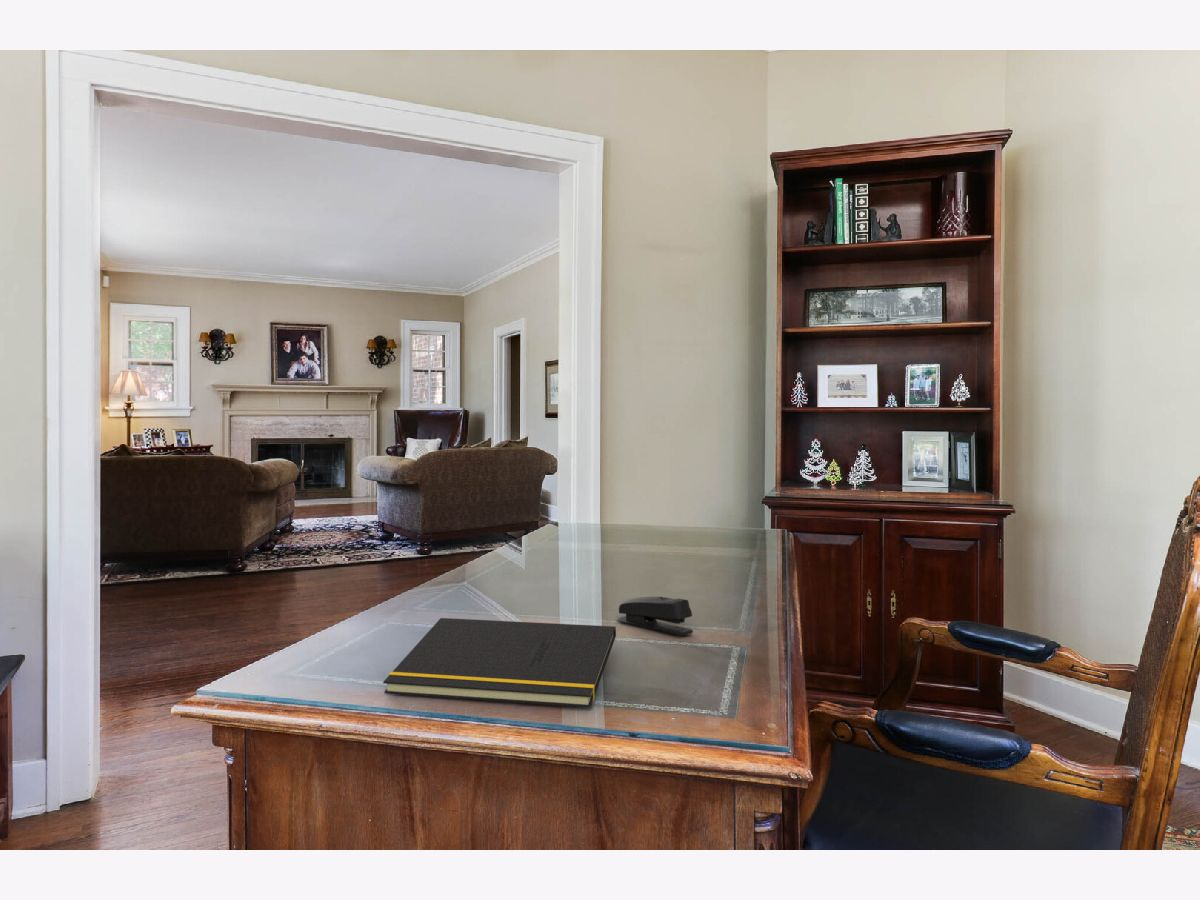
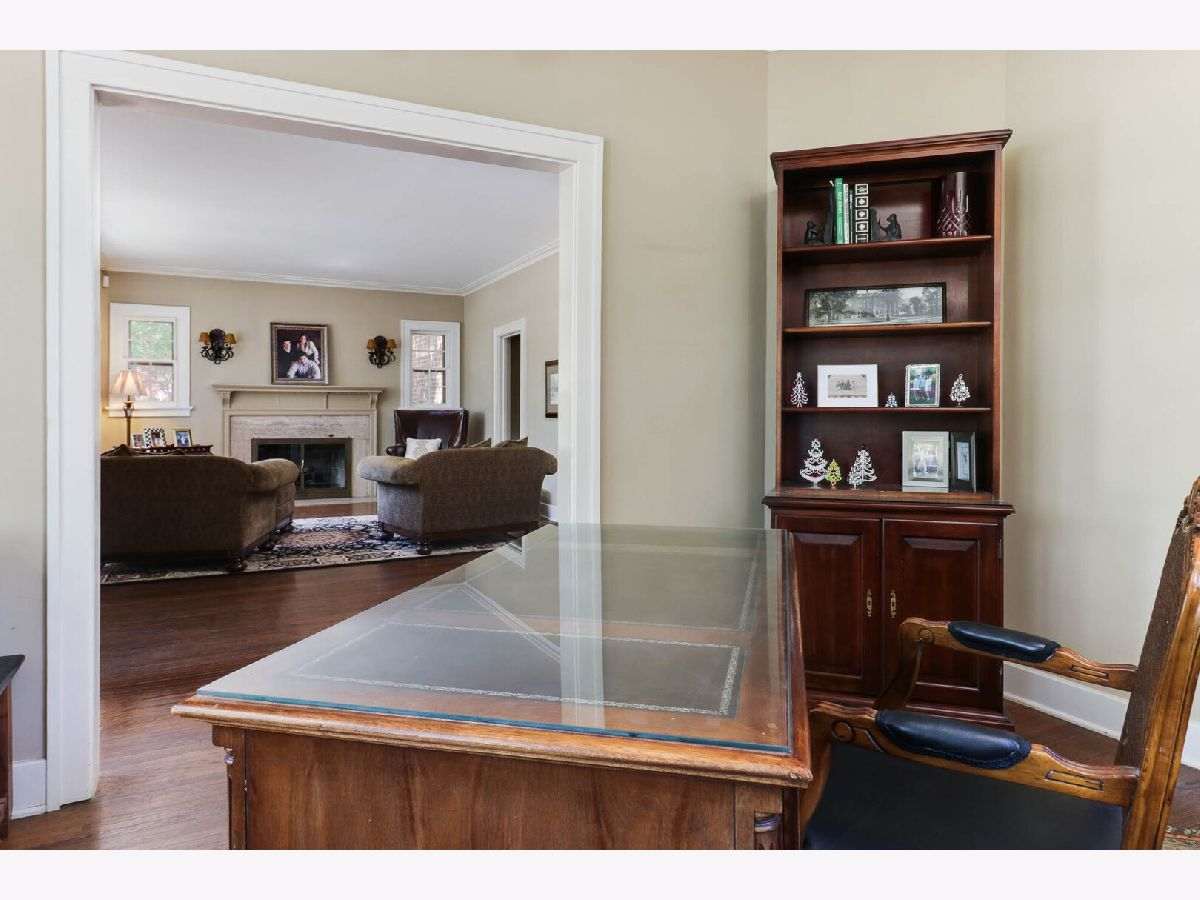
- notepad (507, 657)
- stapler (653, 610)
